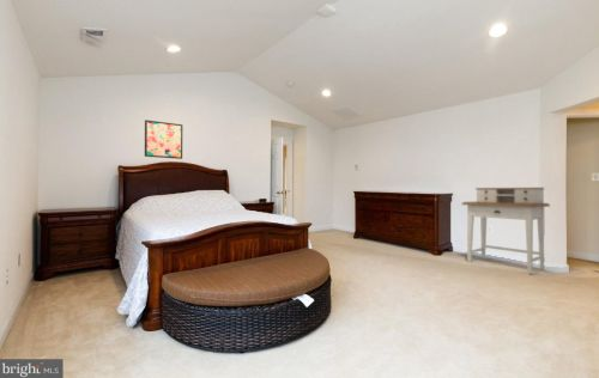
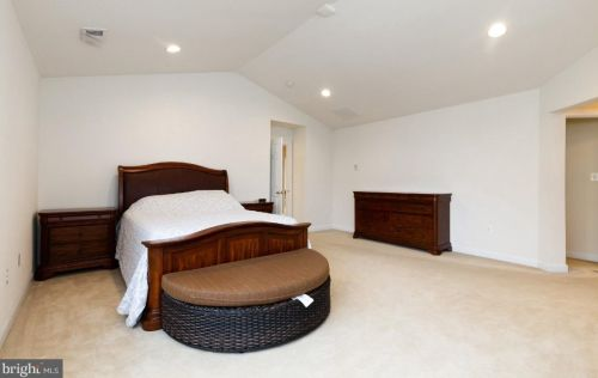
- wall art (164, 140)
- desk (503, 218)
